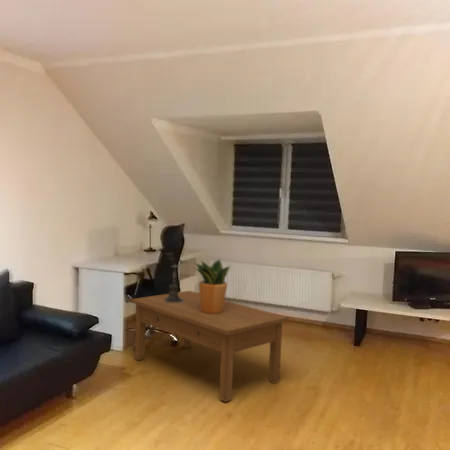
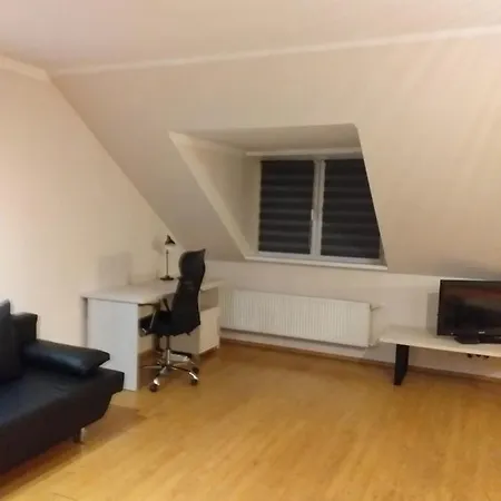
- coffee table (204, 339)
- potted plant (210, 285)
- candle holder (175, 280)
